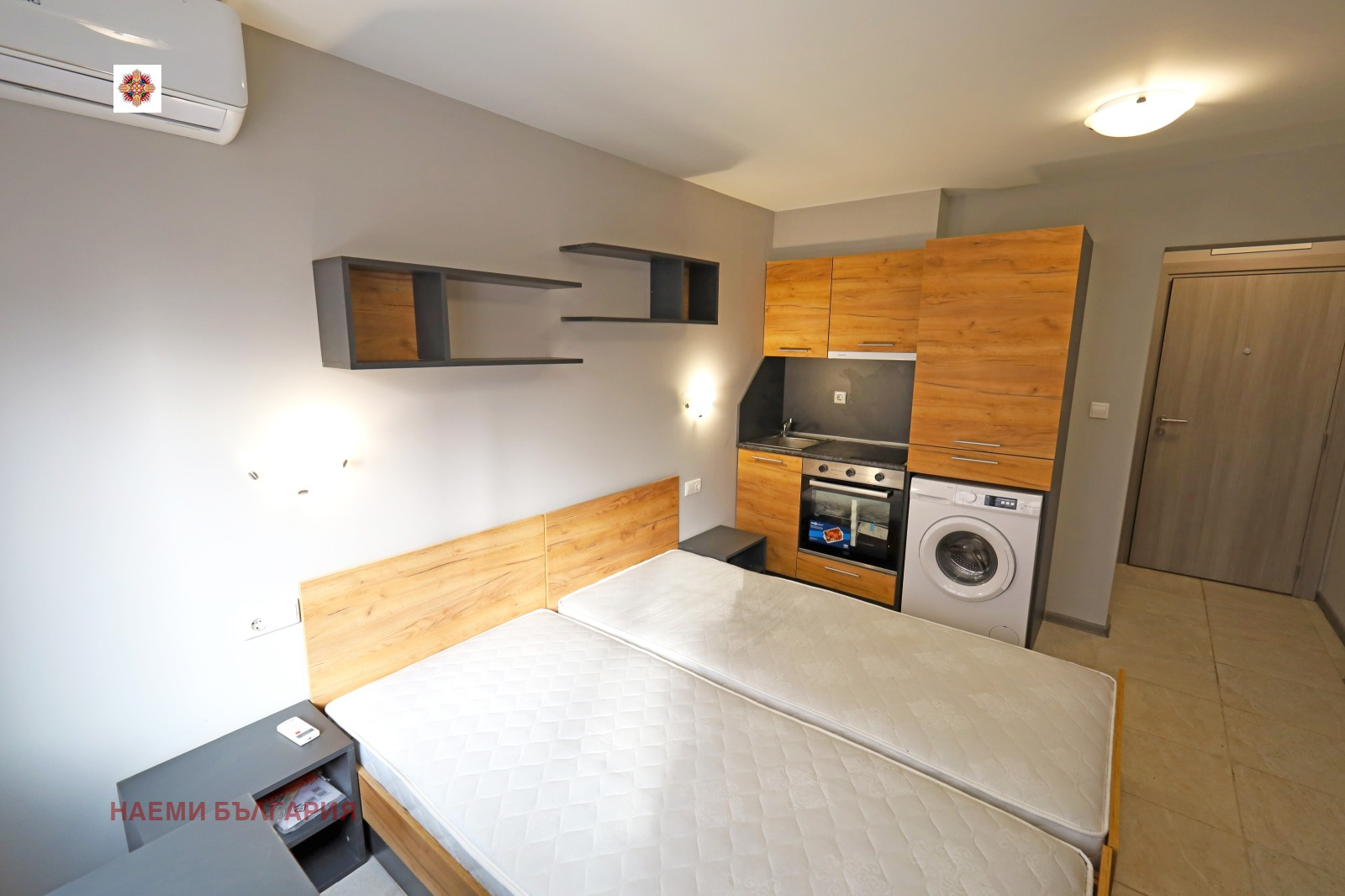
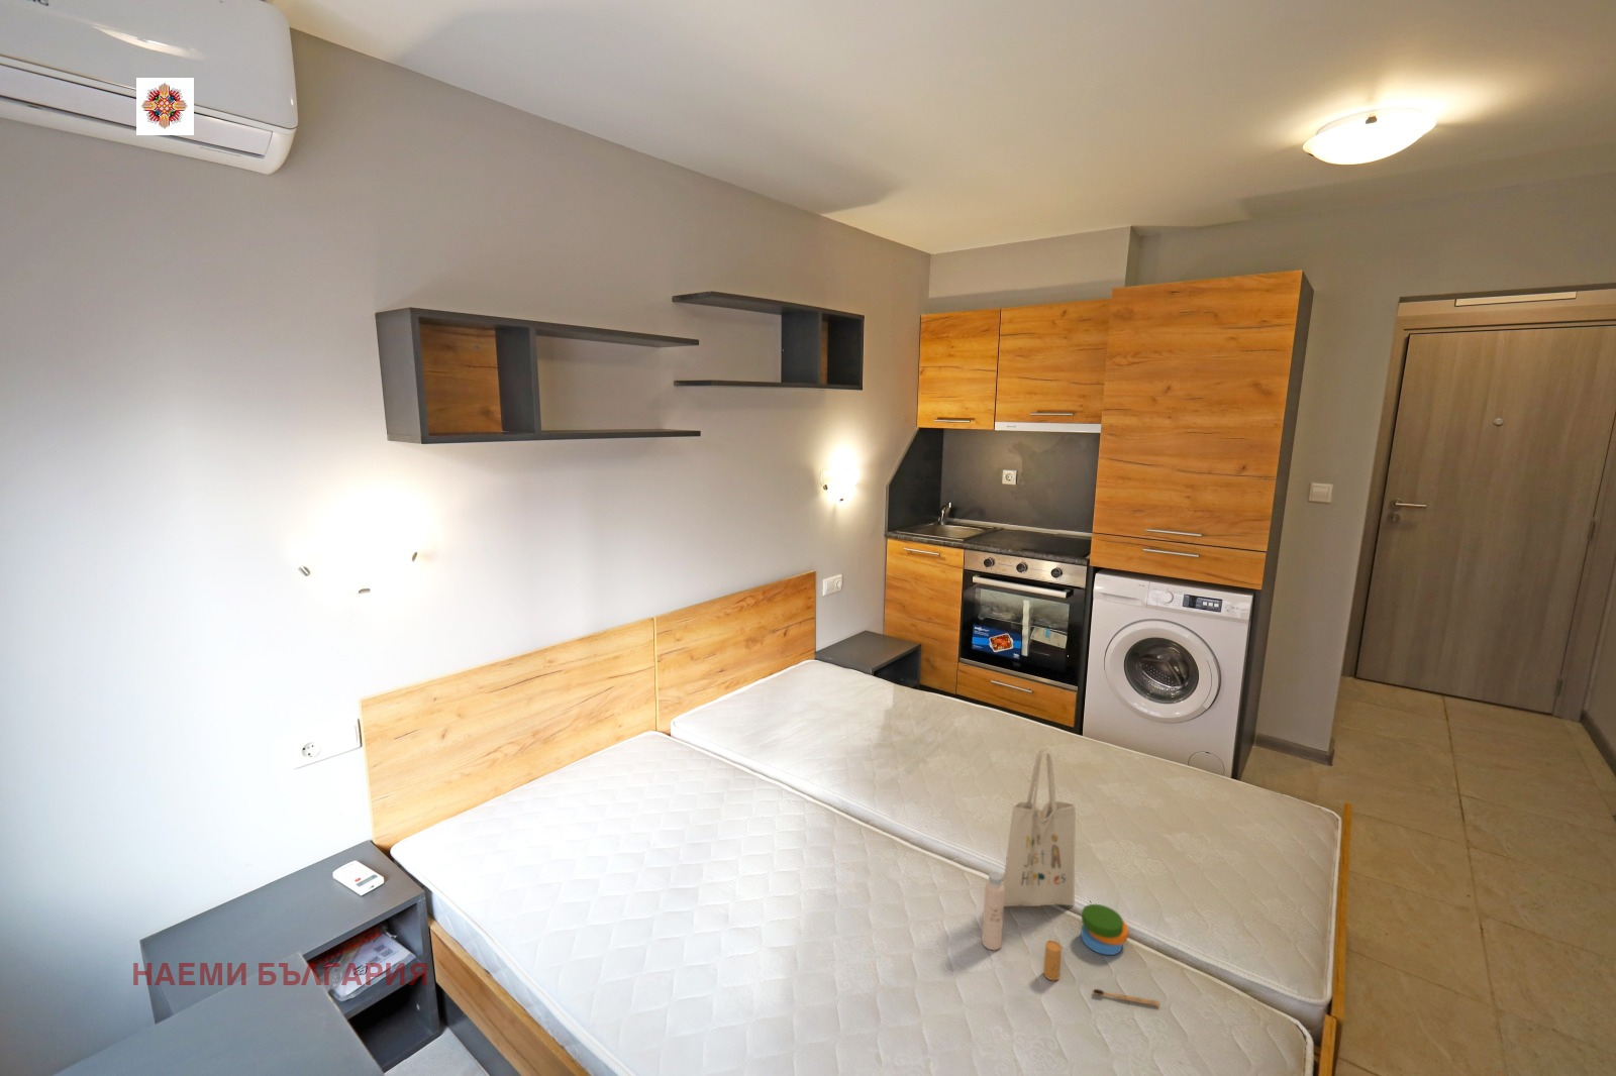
+ tote bag (1061, 863)
